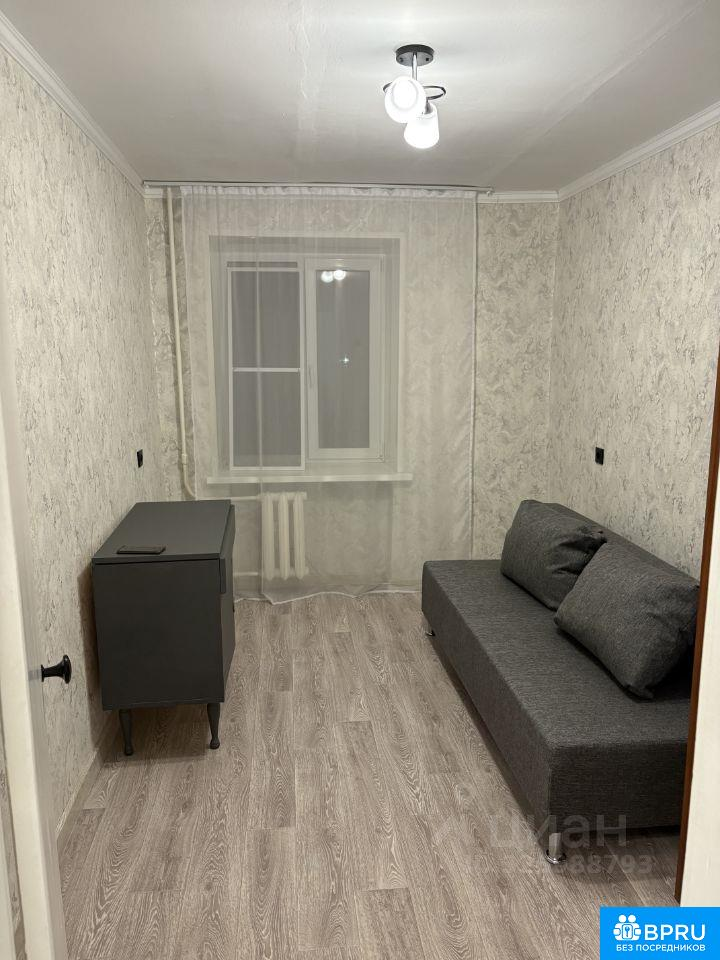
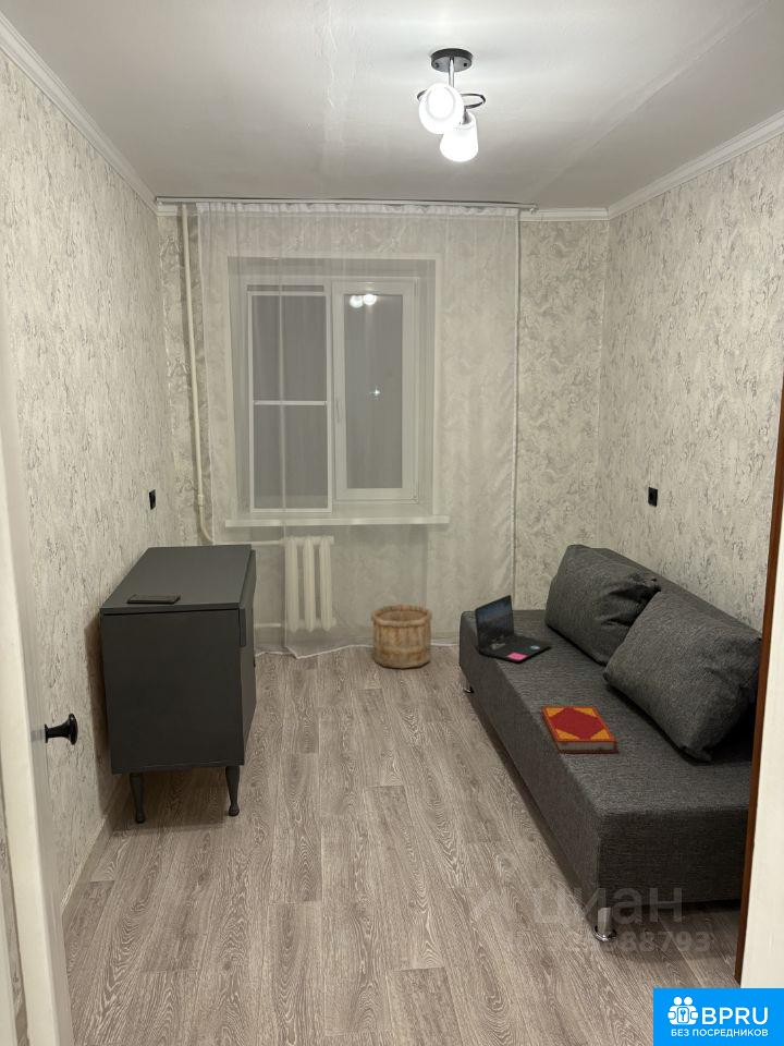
+ laptop (513, 628)
+ hardback book (576, 728)
+ wooden bucket (402, 635)
